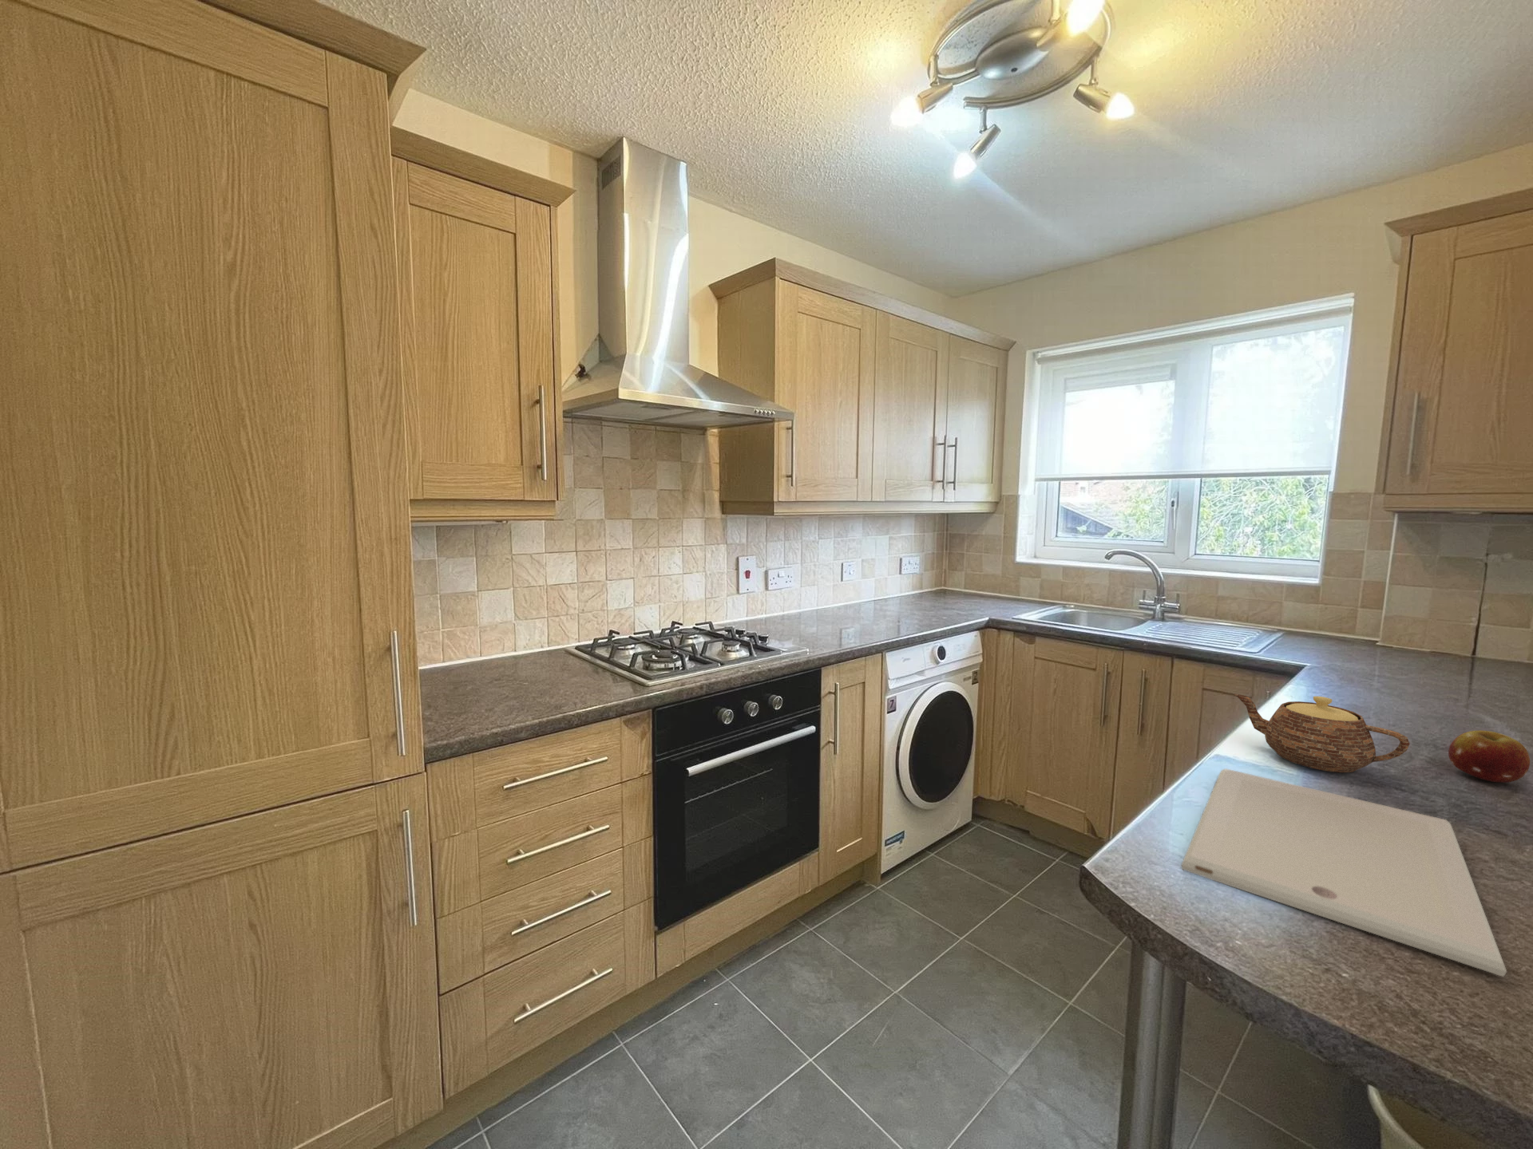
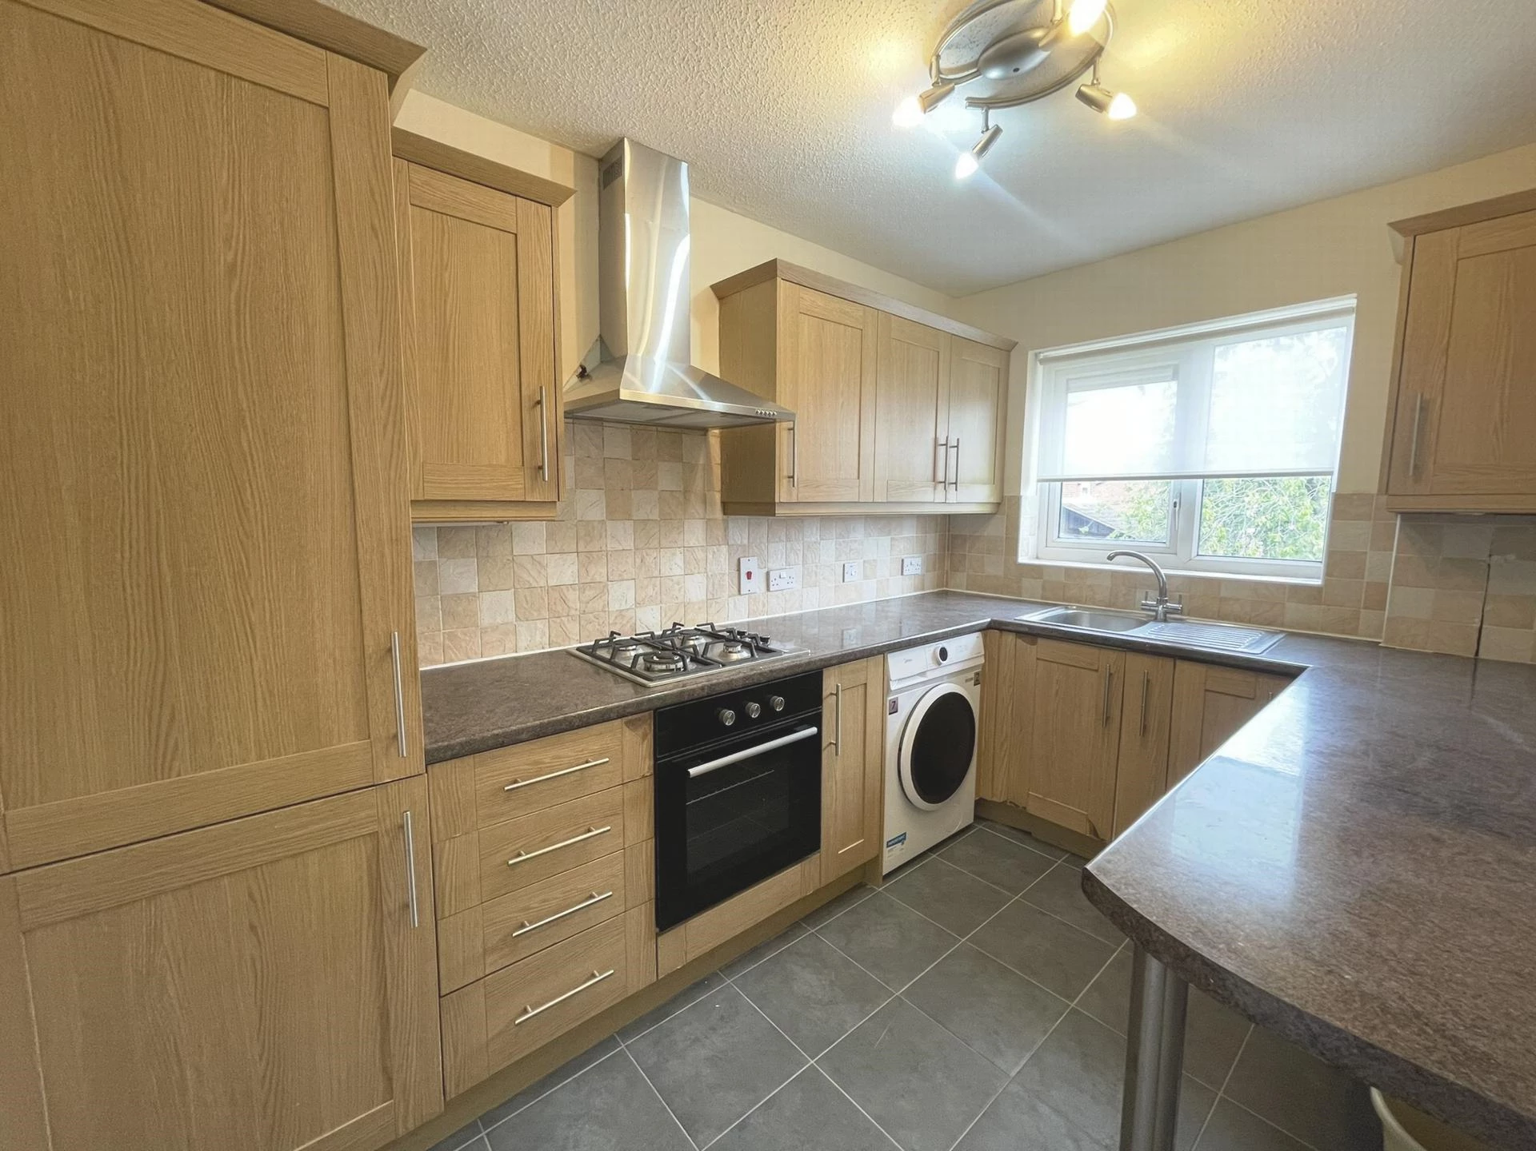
- fruit (1487, 756)
- teapot (1312, 728)
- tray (1324, 844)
